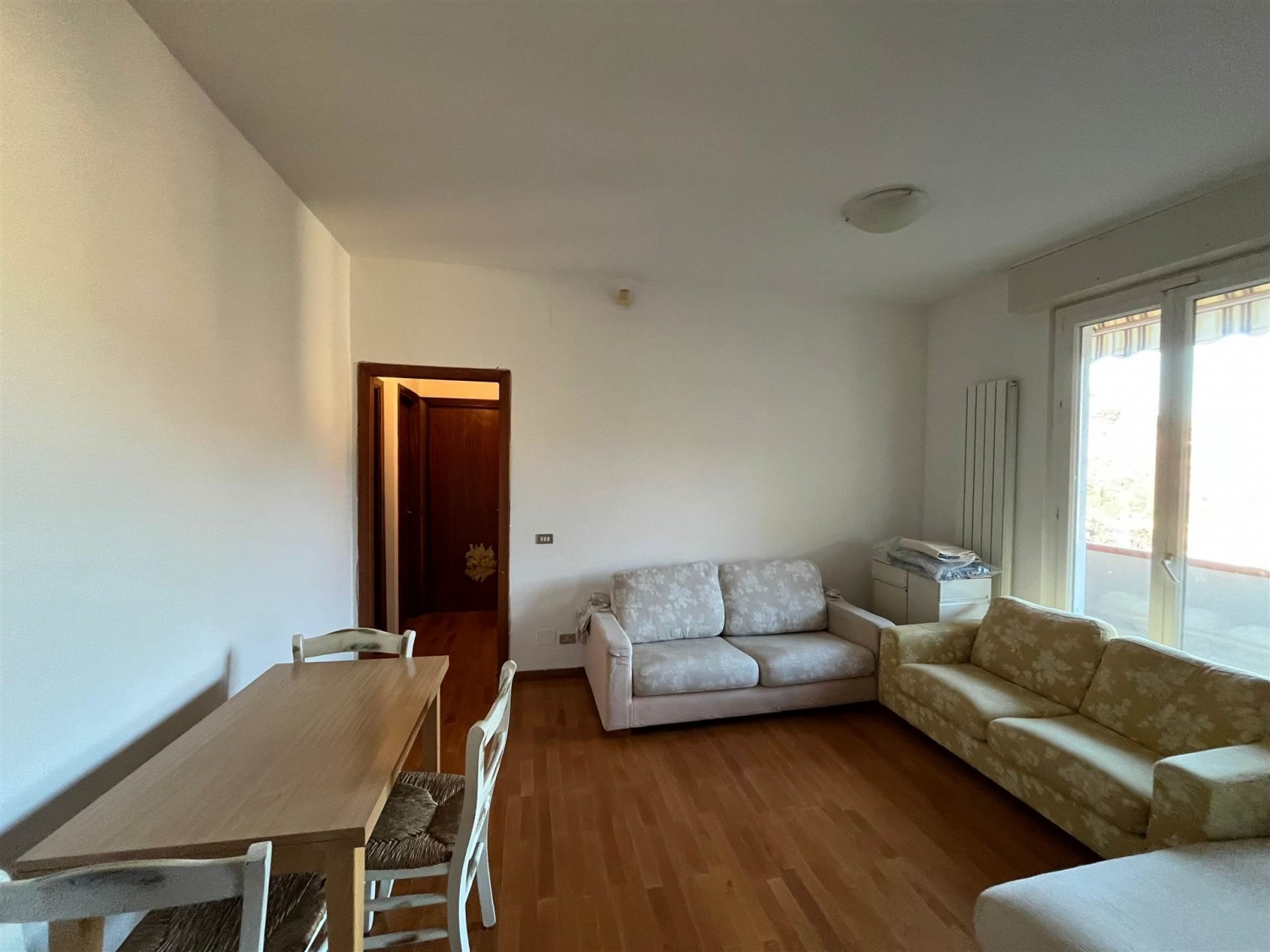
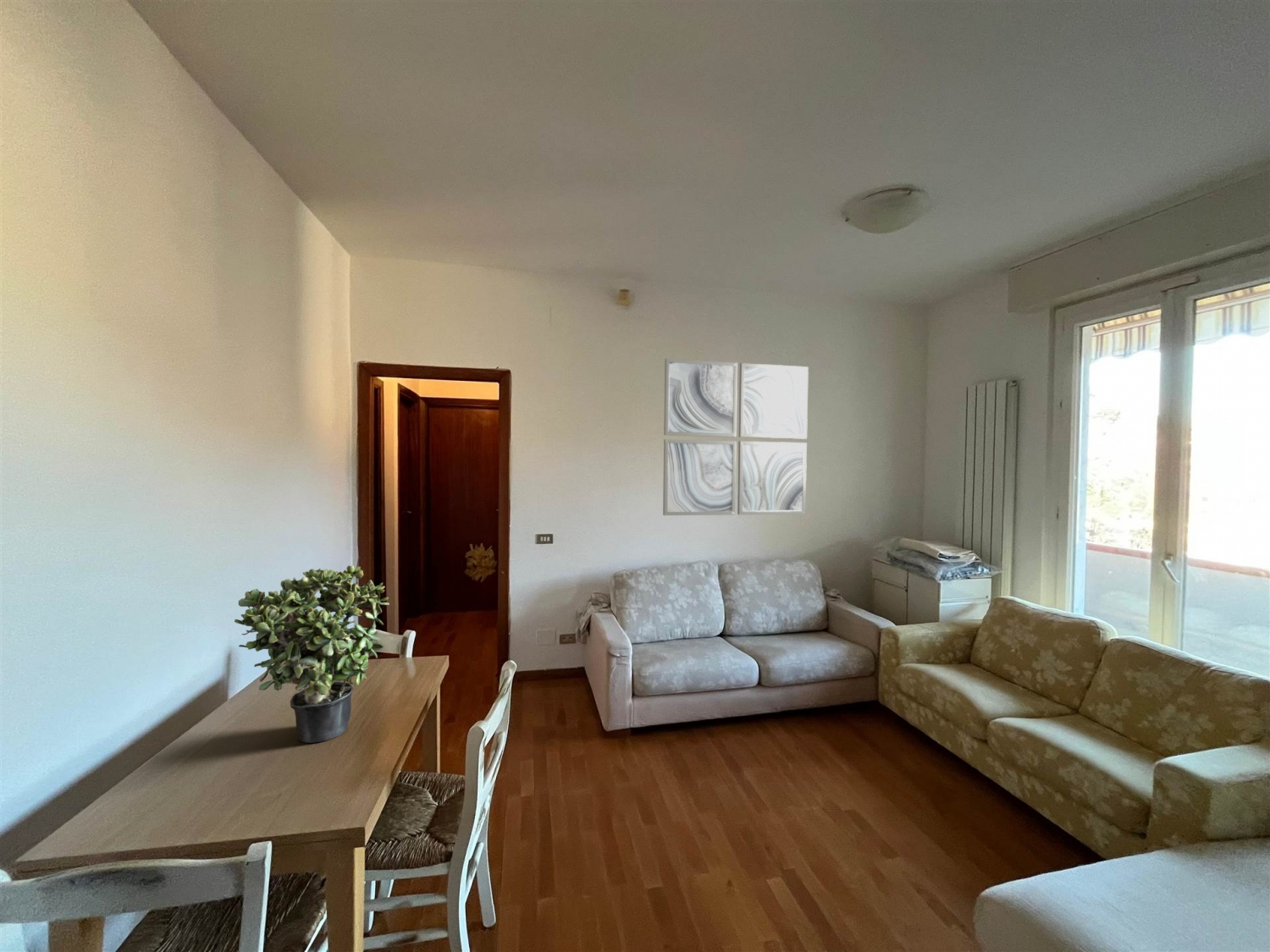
+ potted plant (311, 652)
+ wall art (736, 441)
